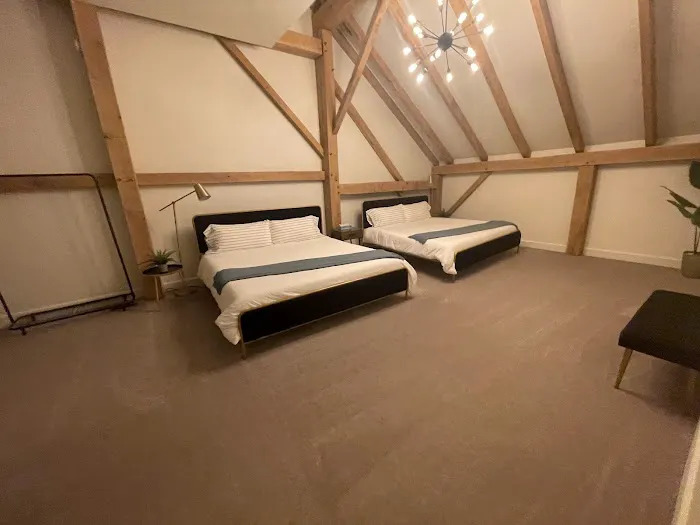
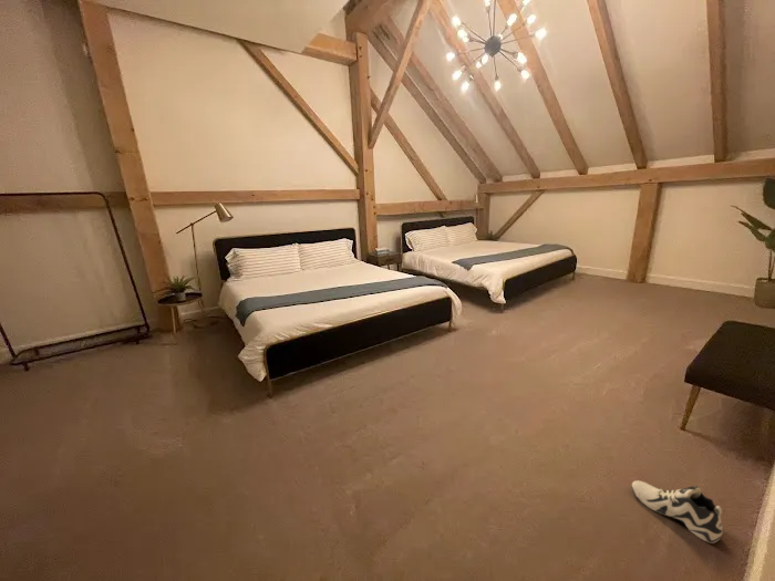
+ sneaker (676, 496)
